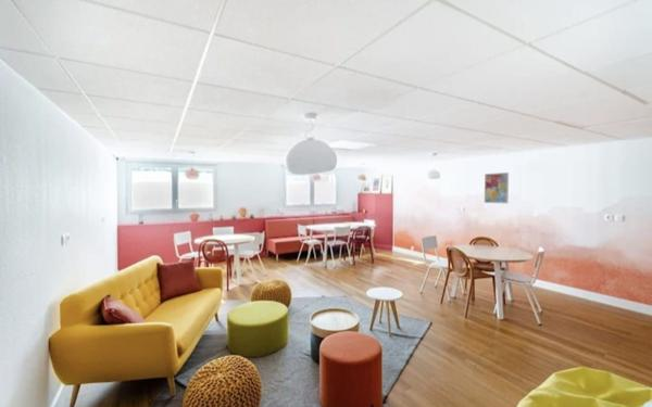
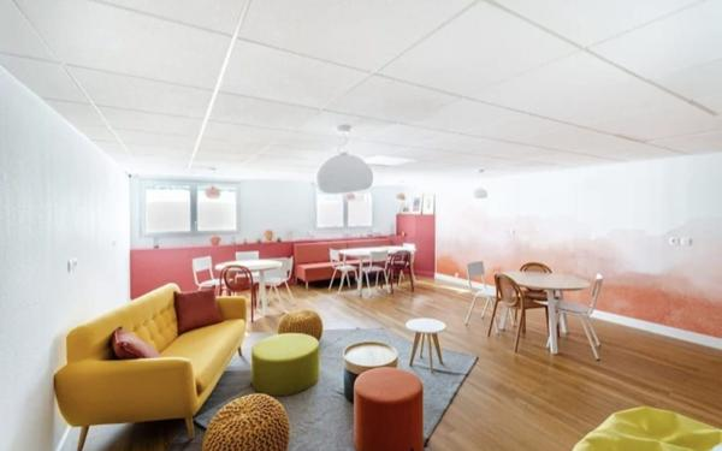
- wall art (496, 188)
